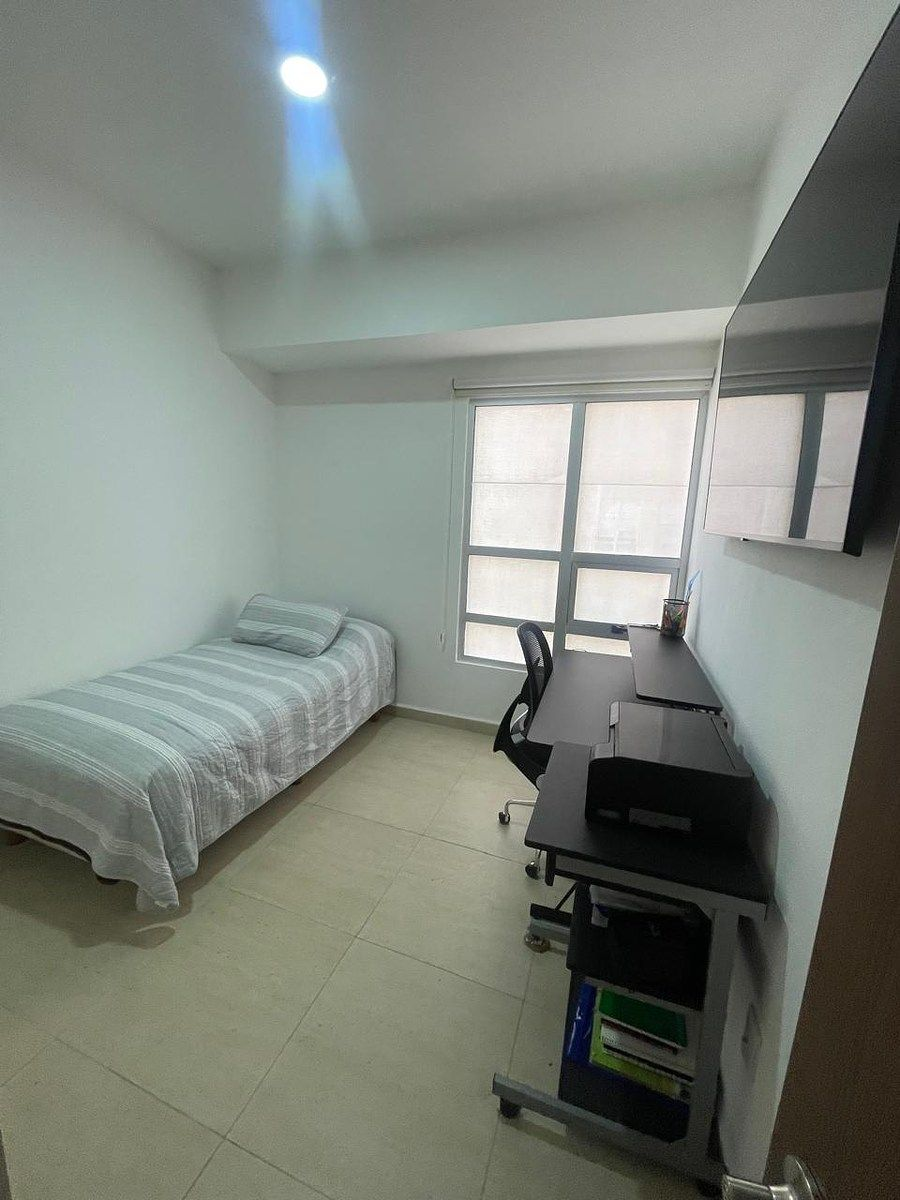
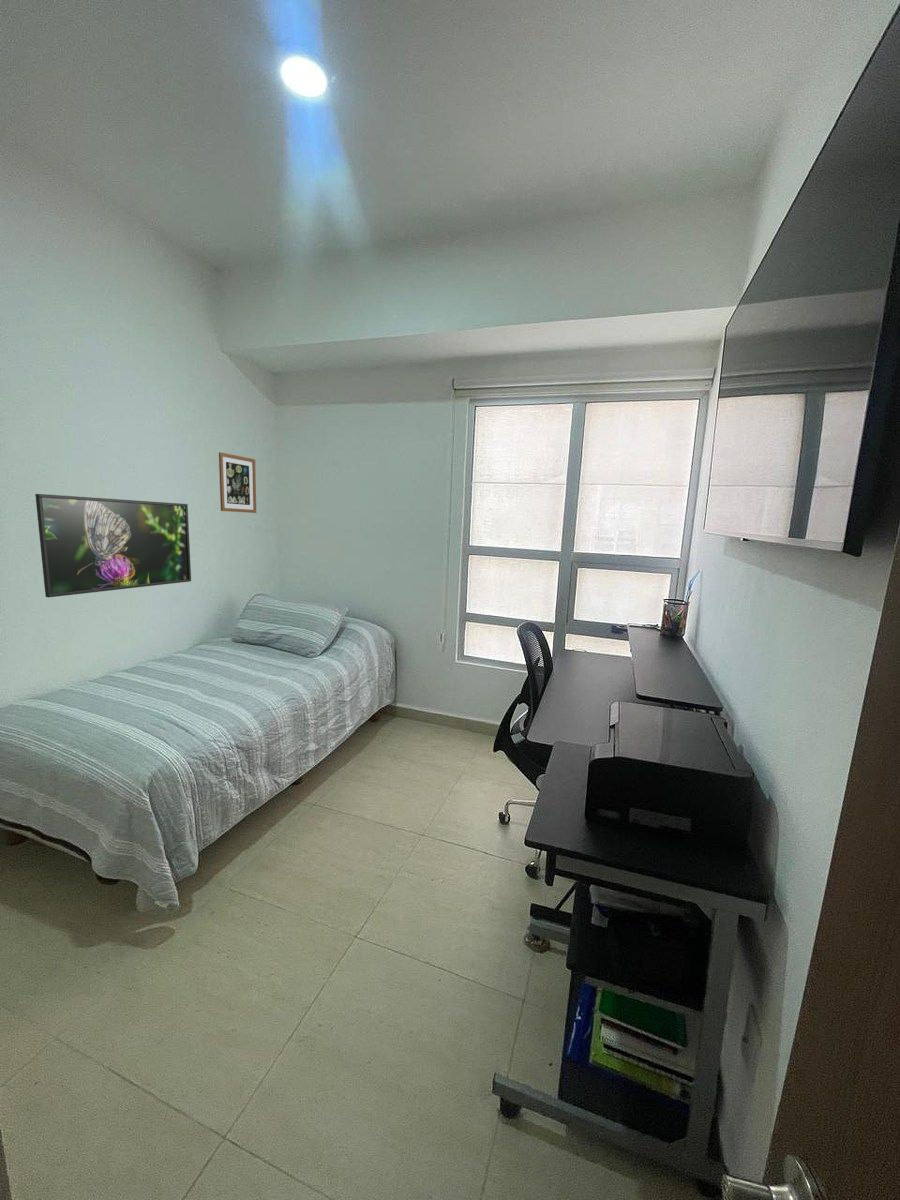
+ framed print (125, 544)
+ wall art (238, 484)
